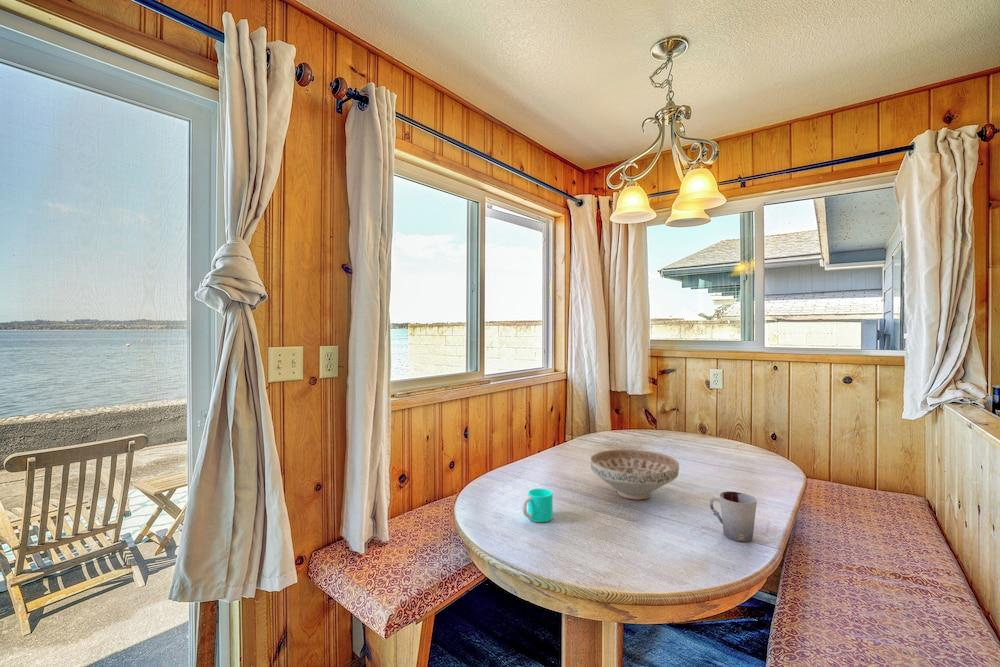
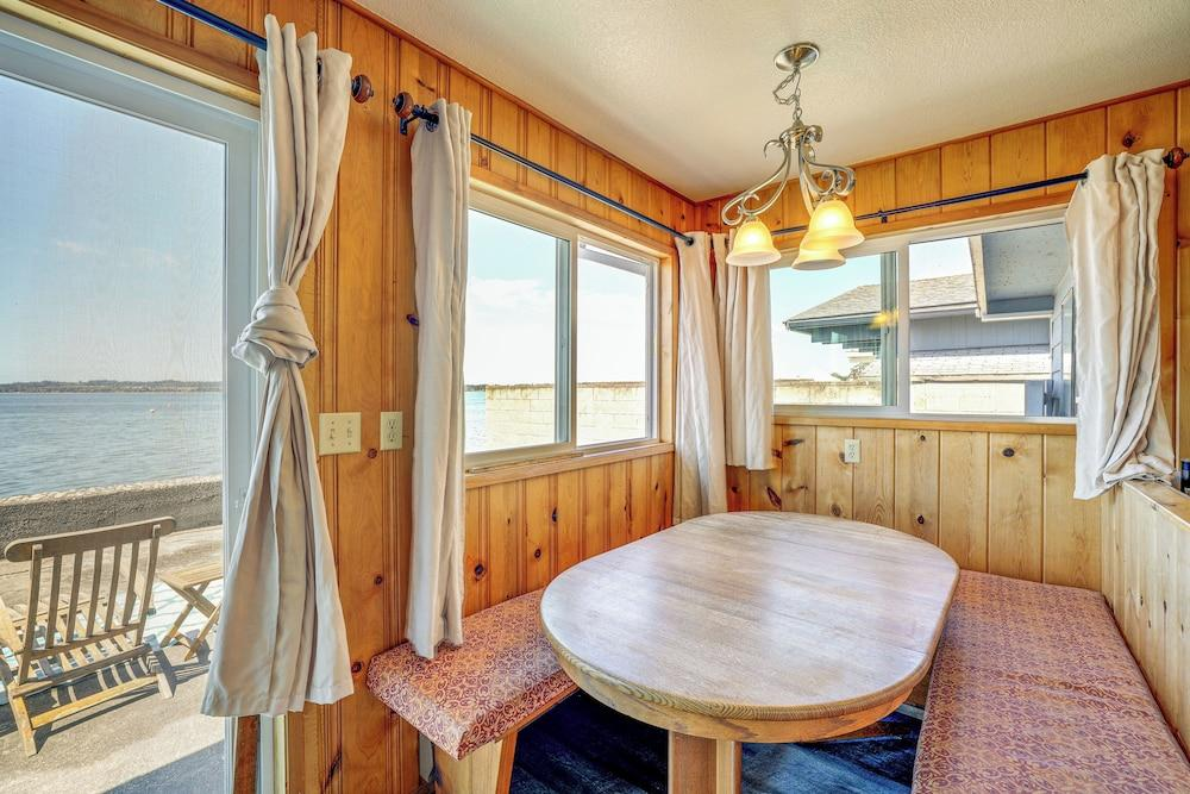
- cup (536, 505)
- cup (731, 514)
- decorative bowl (633, 477)
